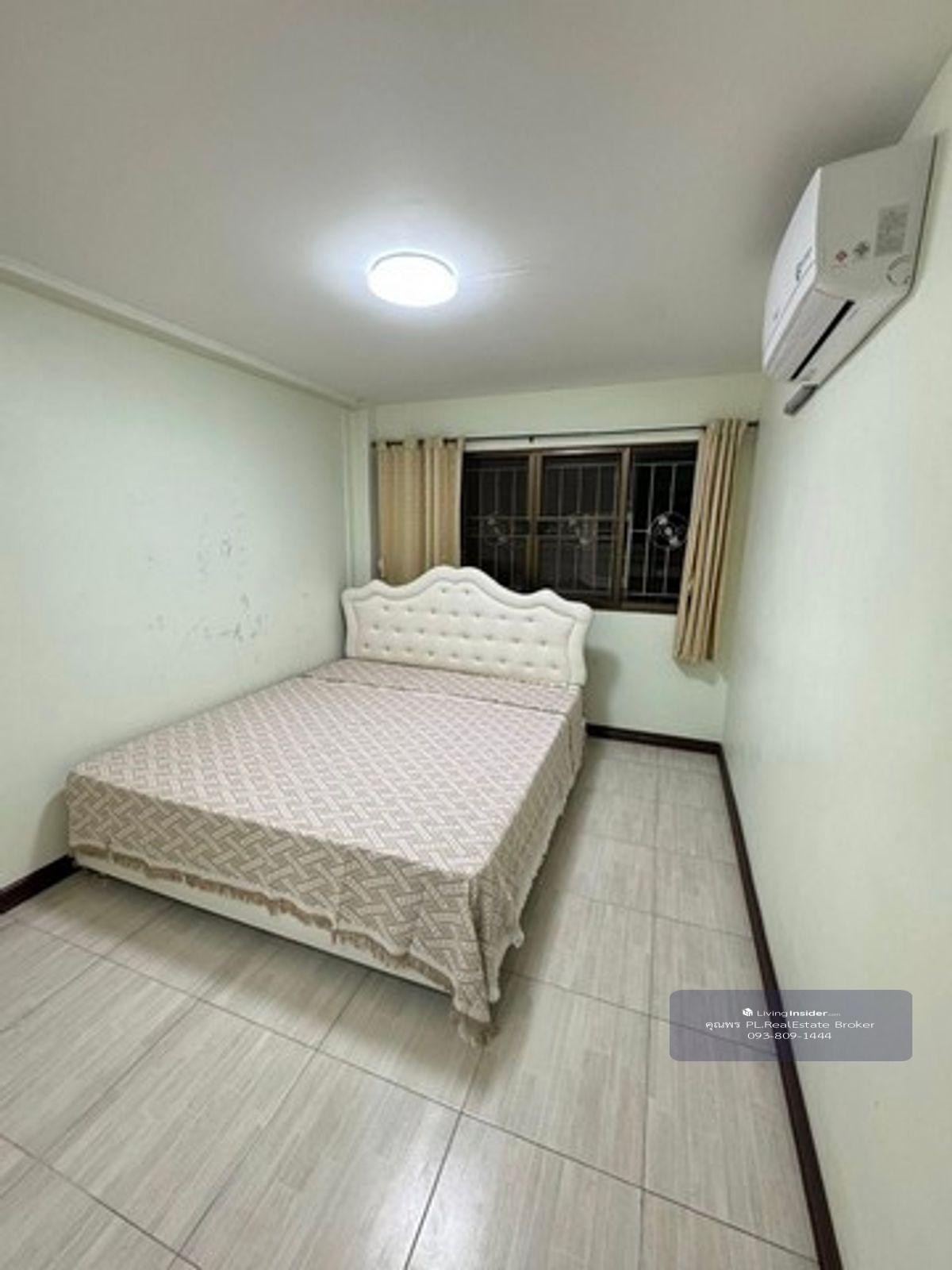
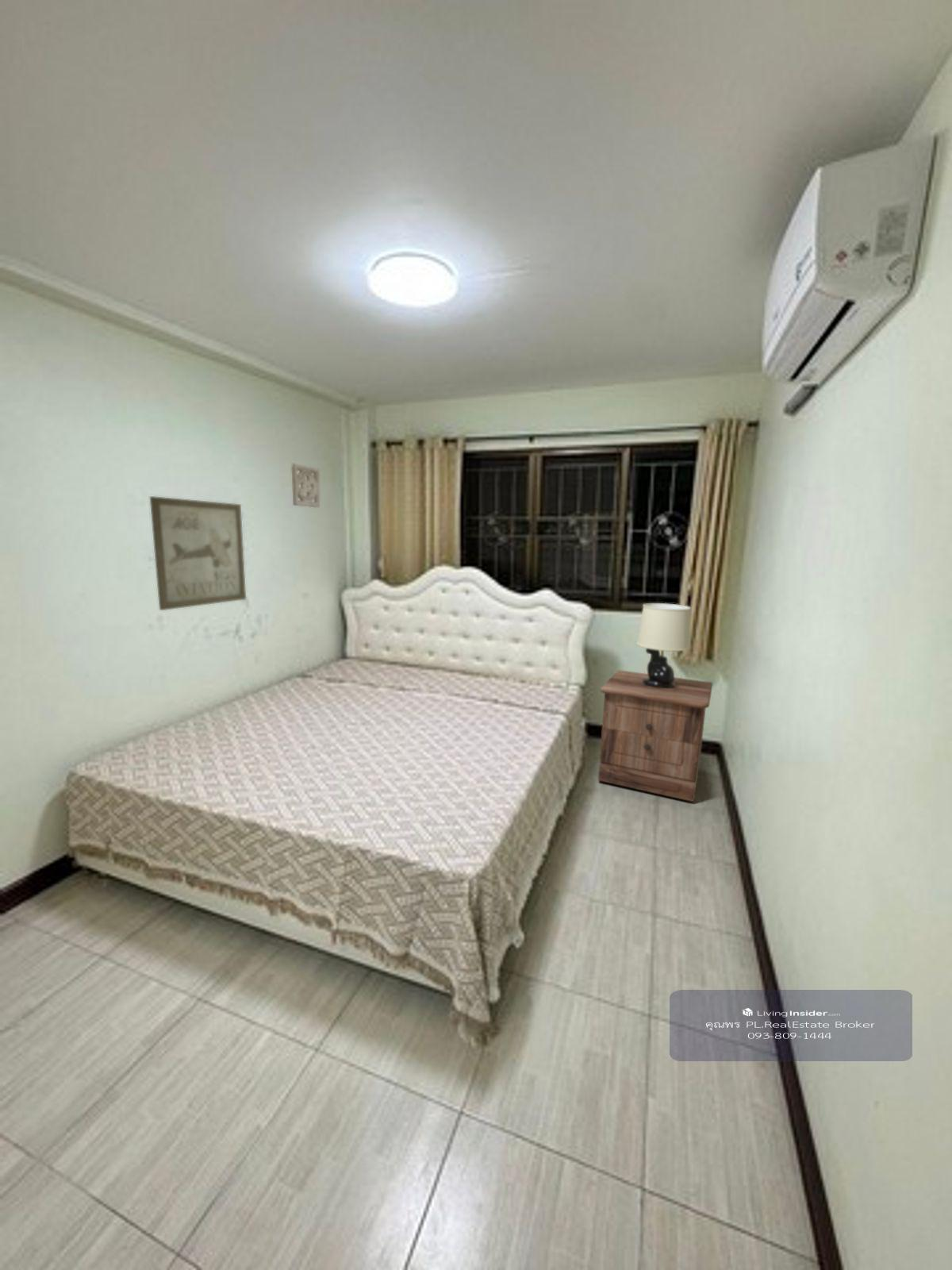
+ table lamp (662, 645)
+ wall art (202, 553)
+ nightstand (653, 732)
+ wall ornament (306, 486)
